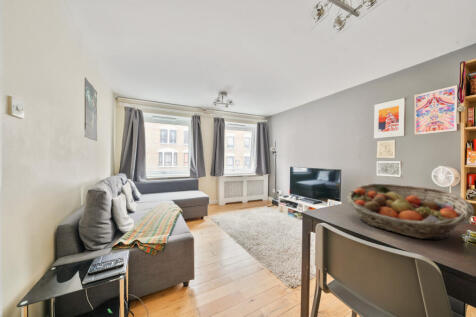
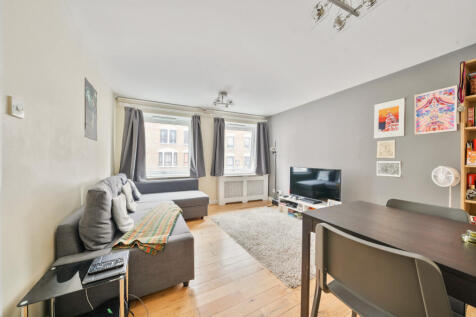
- fruit basket (398, 206)
